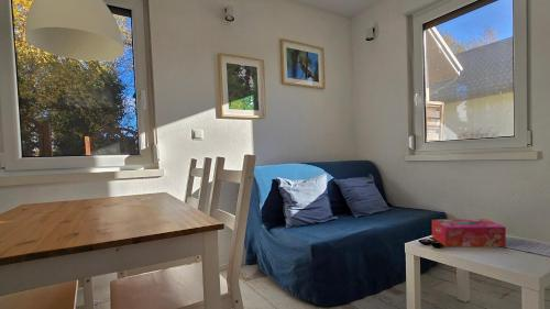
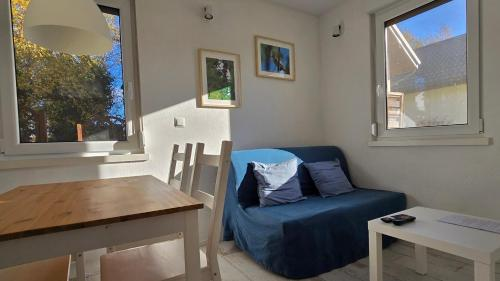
- tissue box (466, 232)
